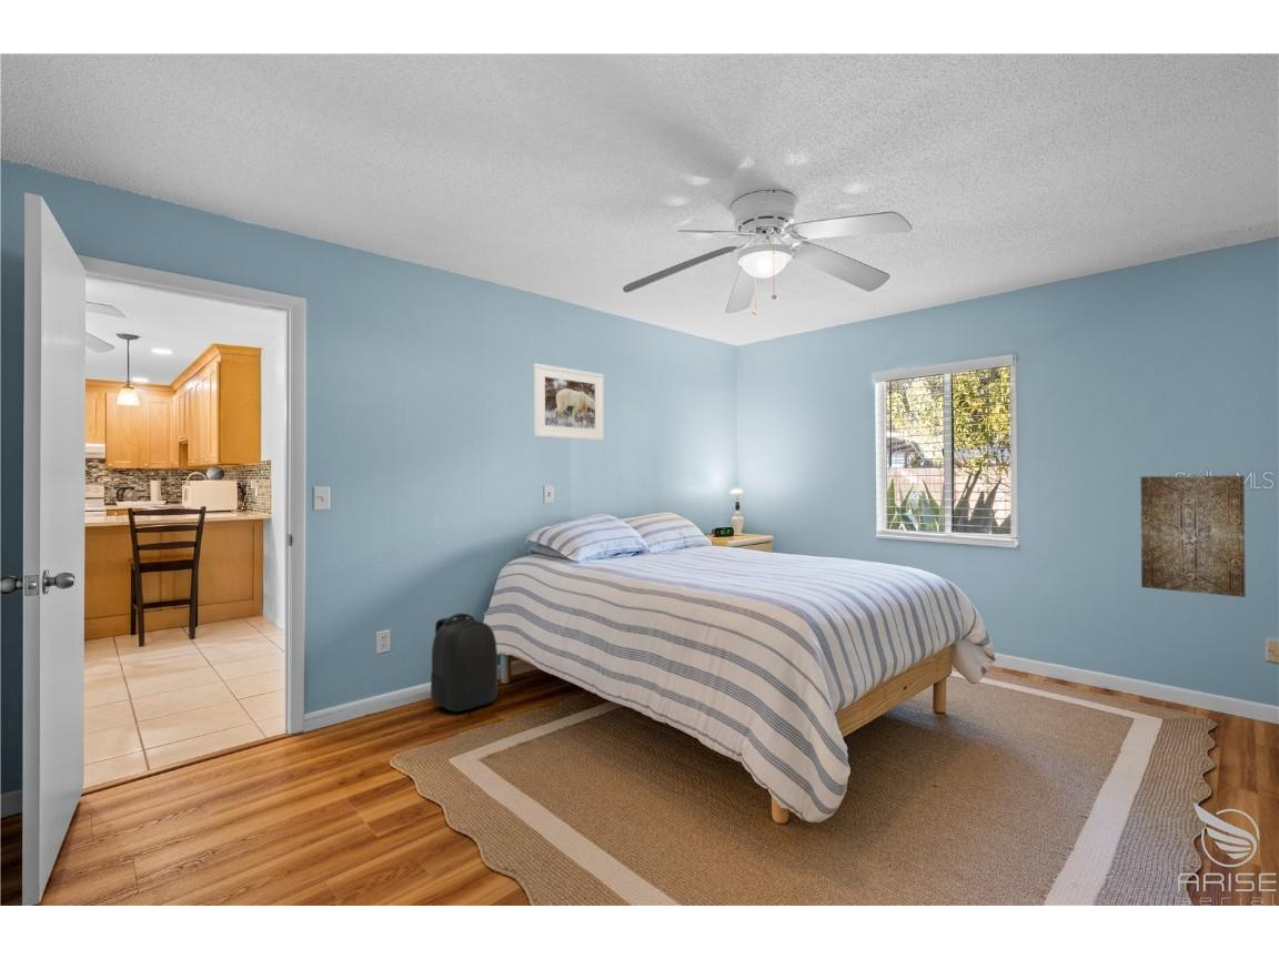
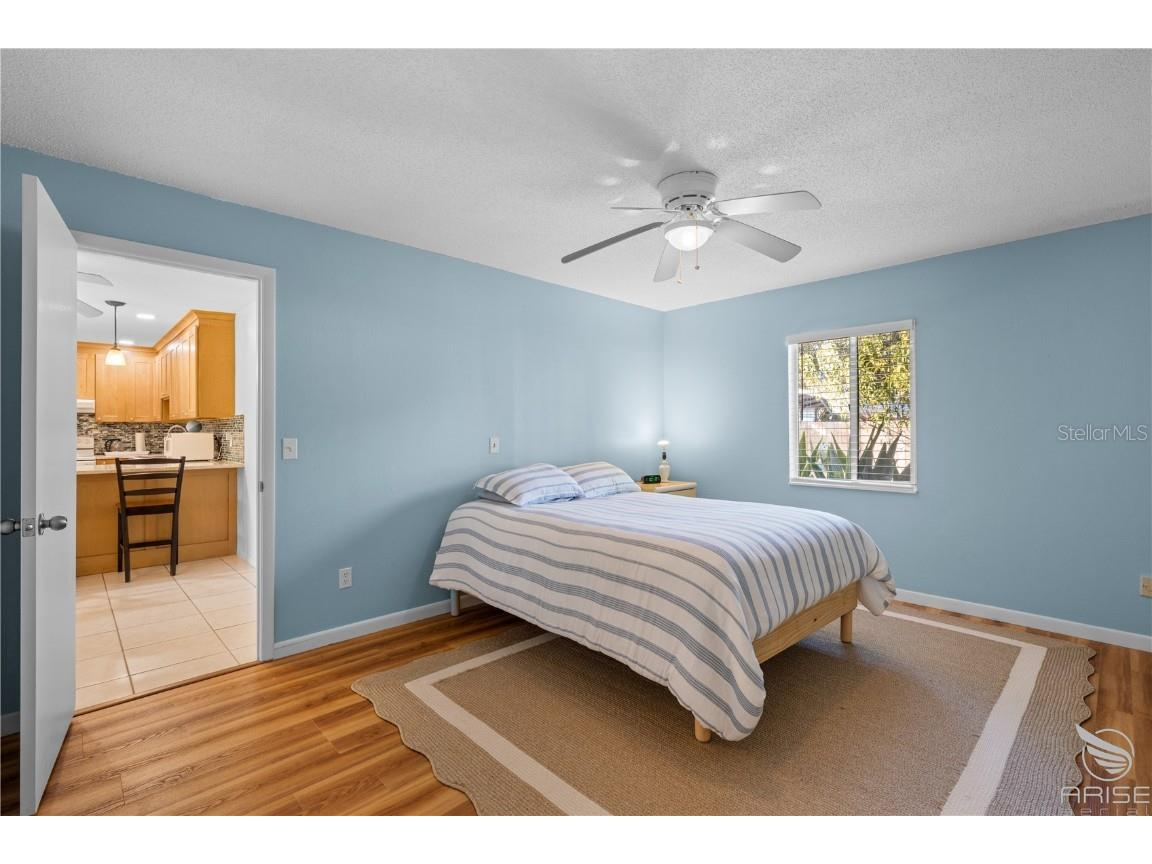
- backpack (462, 658)
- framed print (570, 403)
- wall art (1190, 534)
